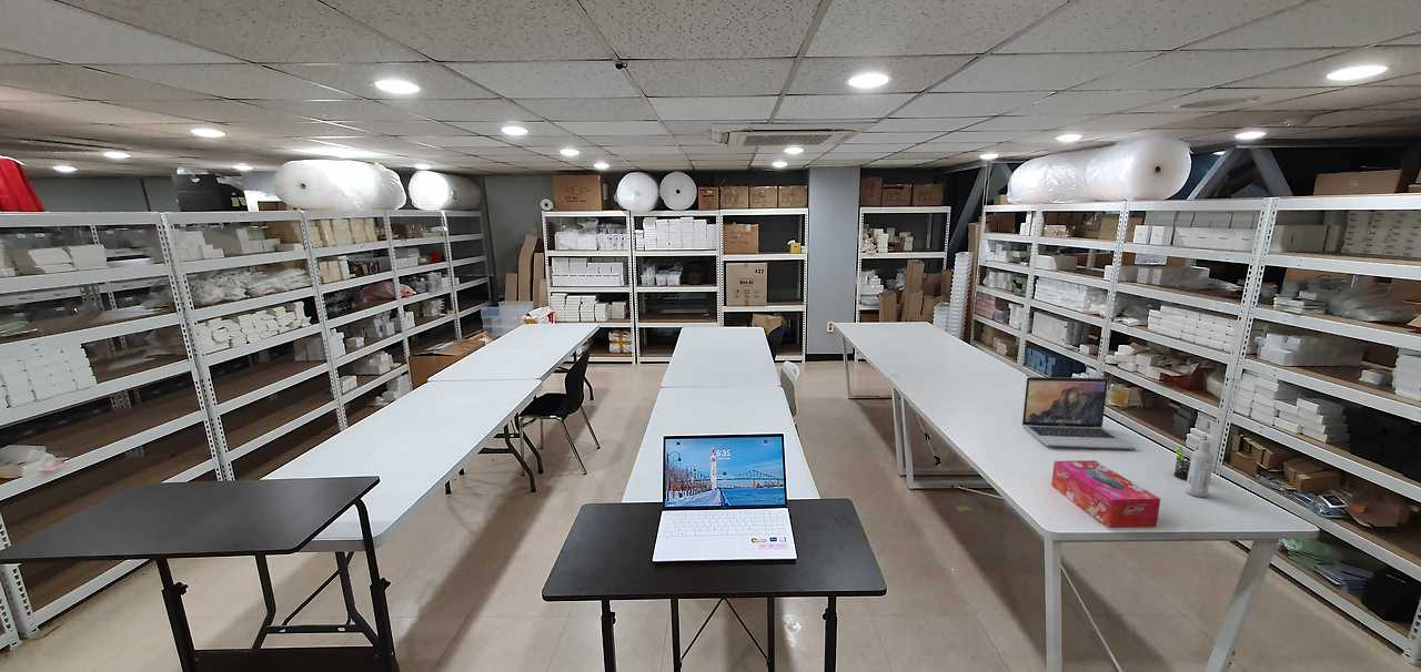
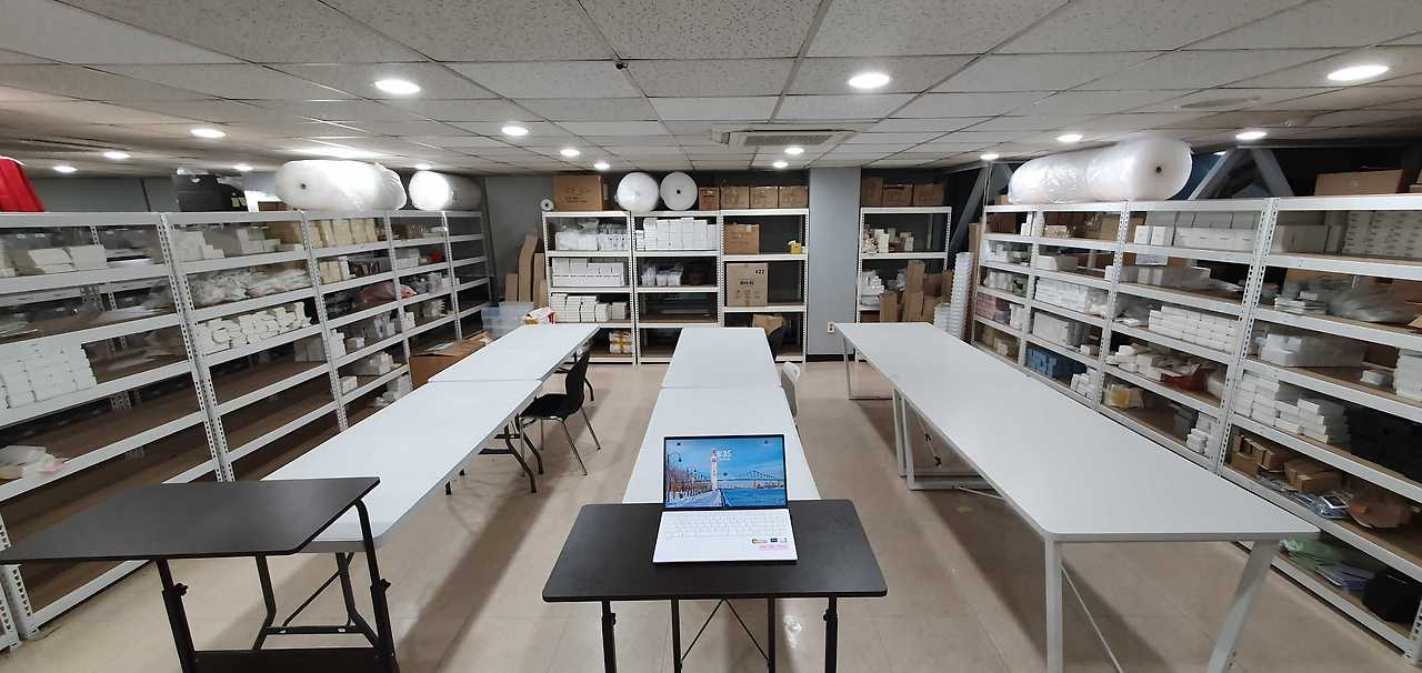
- tissue box (1101, 491)
- laptop (1078, 411)
- pen holder (1187, 460)
- bottle (1200, 467)
